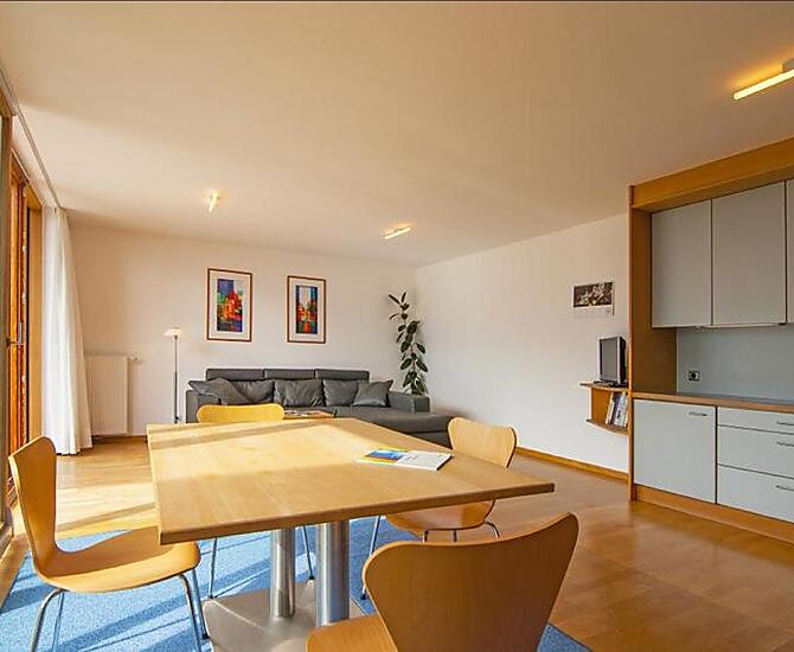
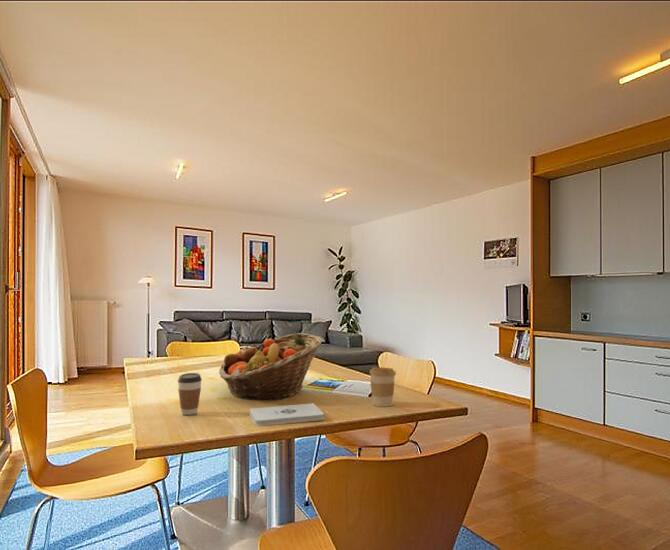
+ coffee cup (382, 385)
+ coffee cup (189, 393)
+ notepad (286, 414)
+ fruit basket (270, 363)
